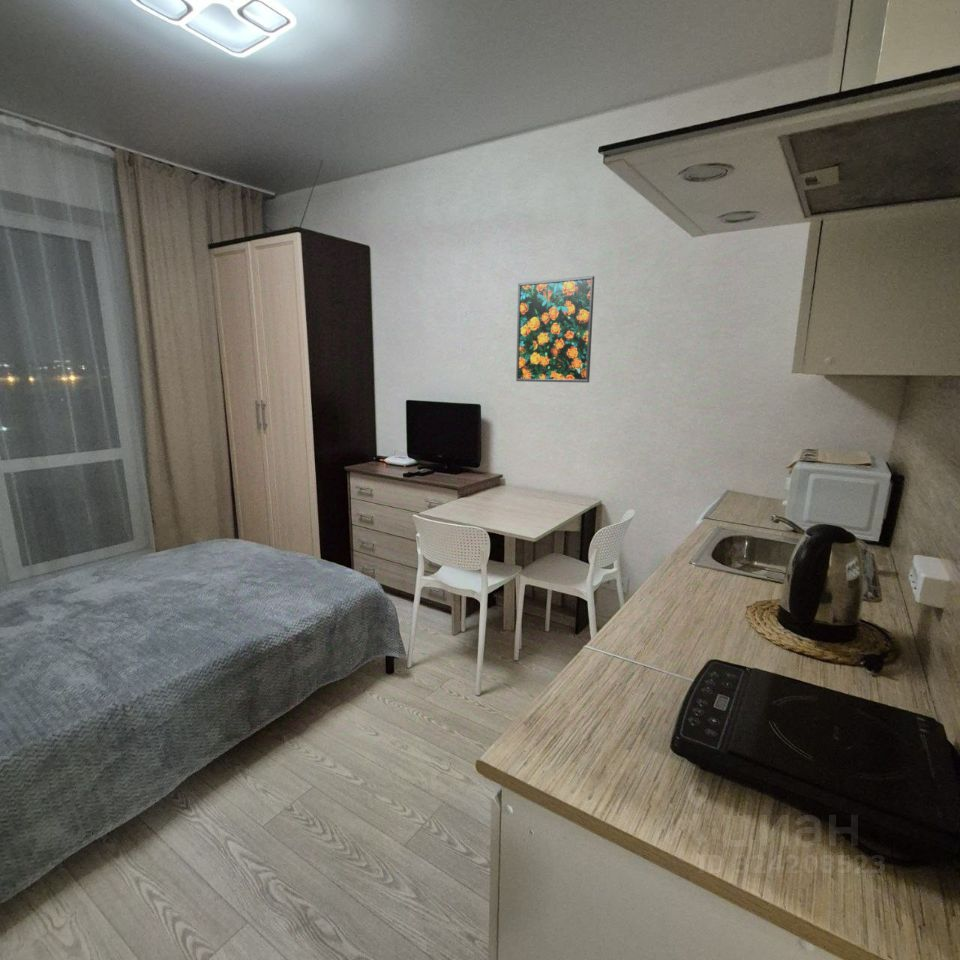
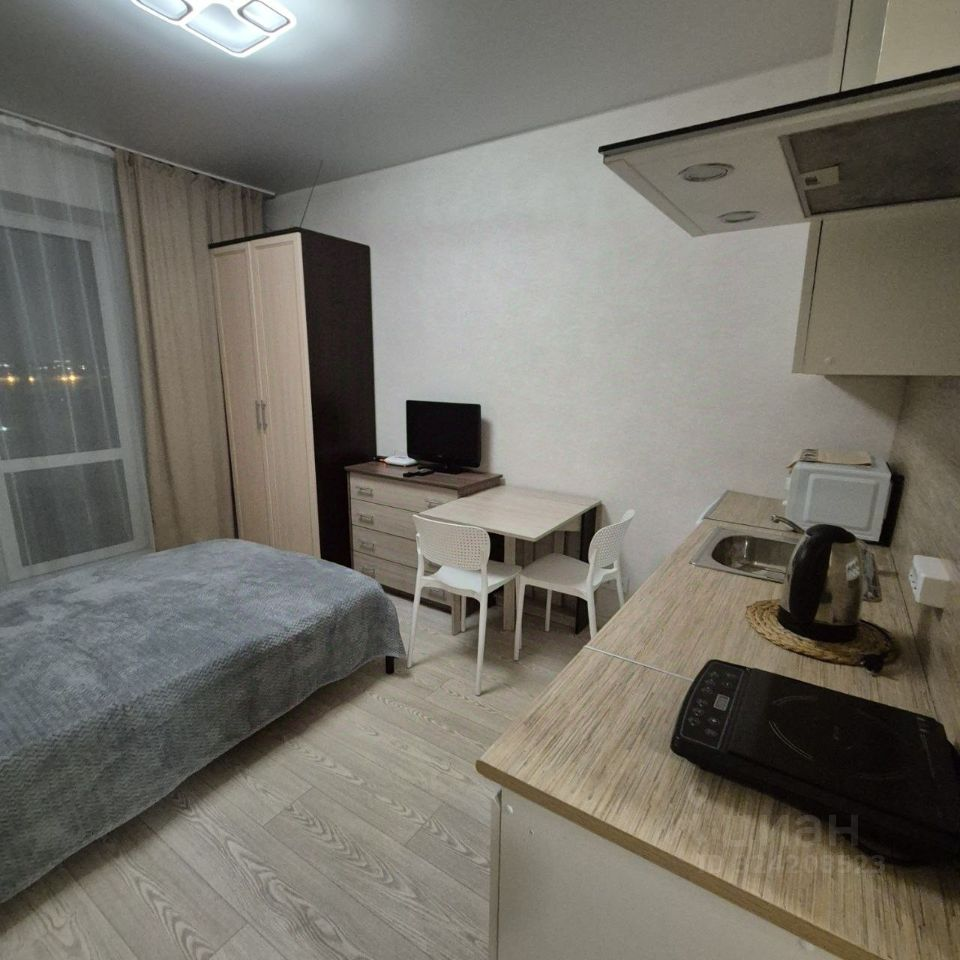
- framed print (553, 331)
